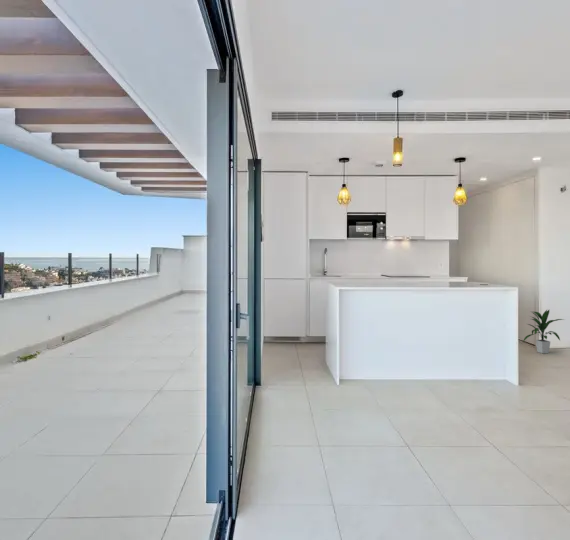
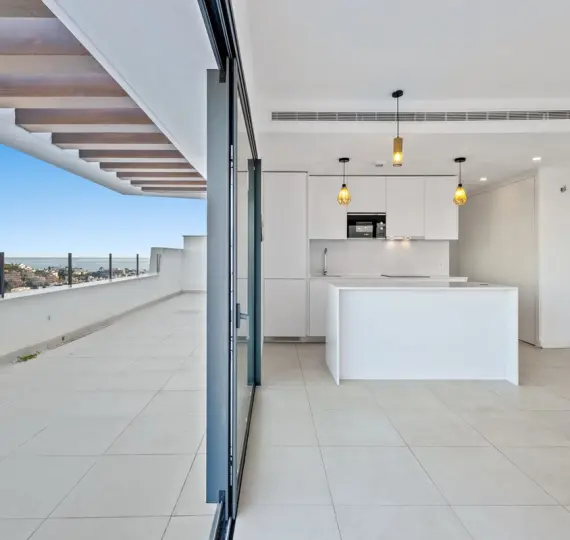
- indoor plant (541, 330)
